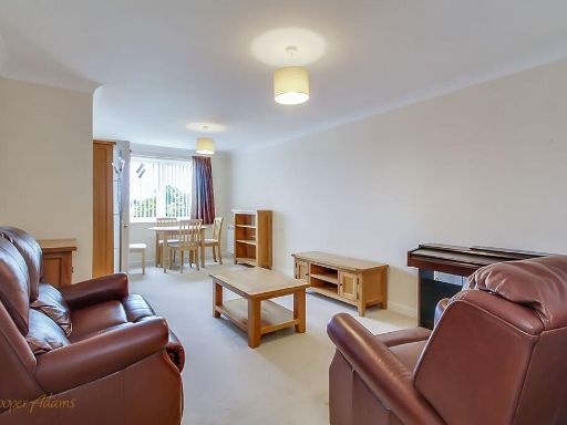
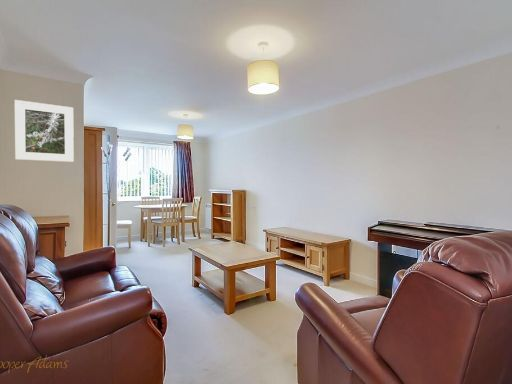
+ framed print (45, 132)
